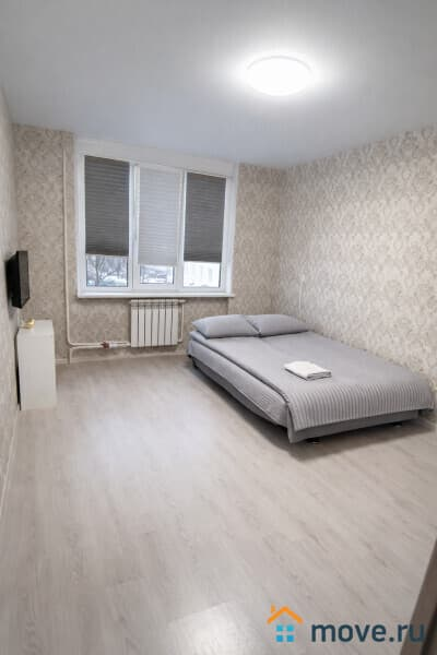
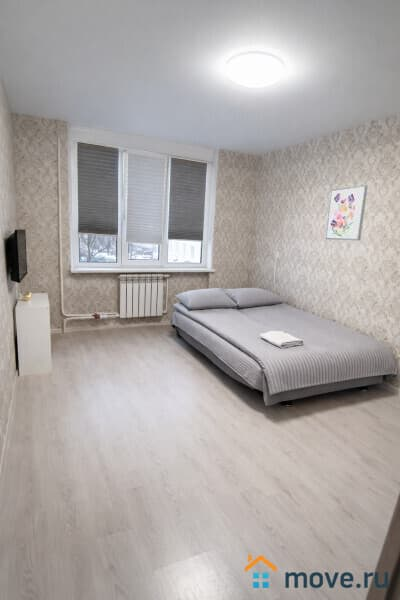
+ wall art (345, 214)
